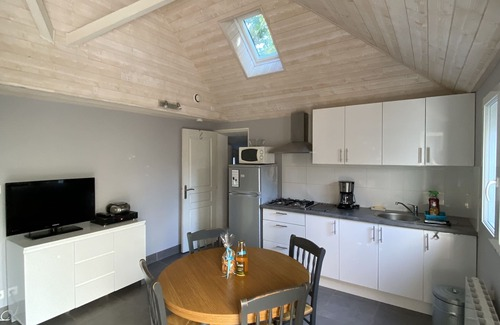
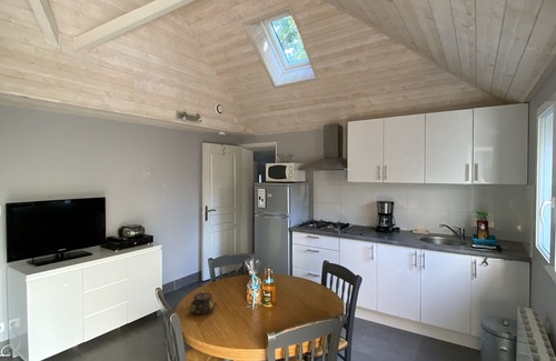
+ teapot (202, 301)
